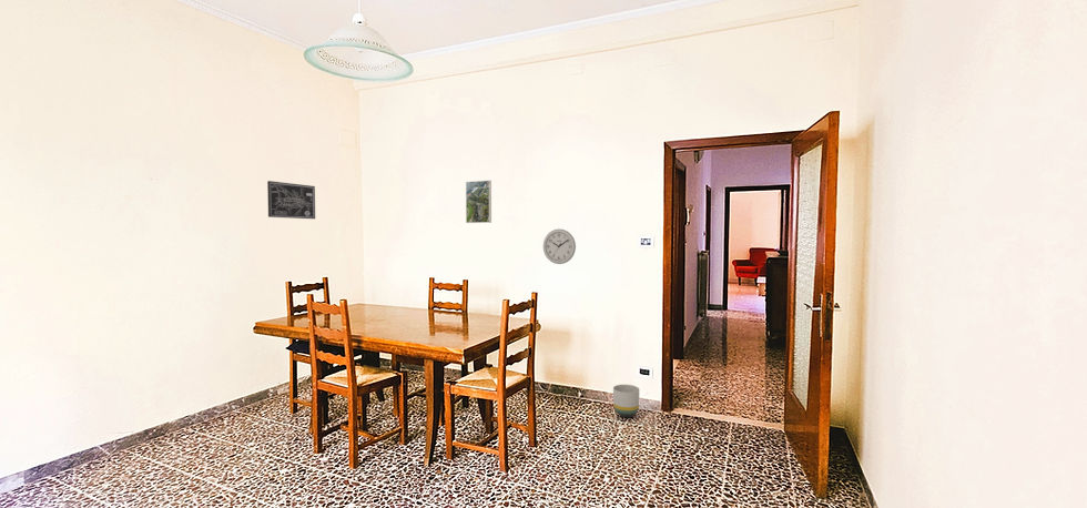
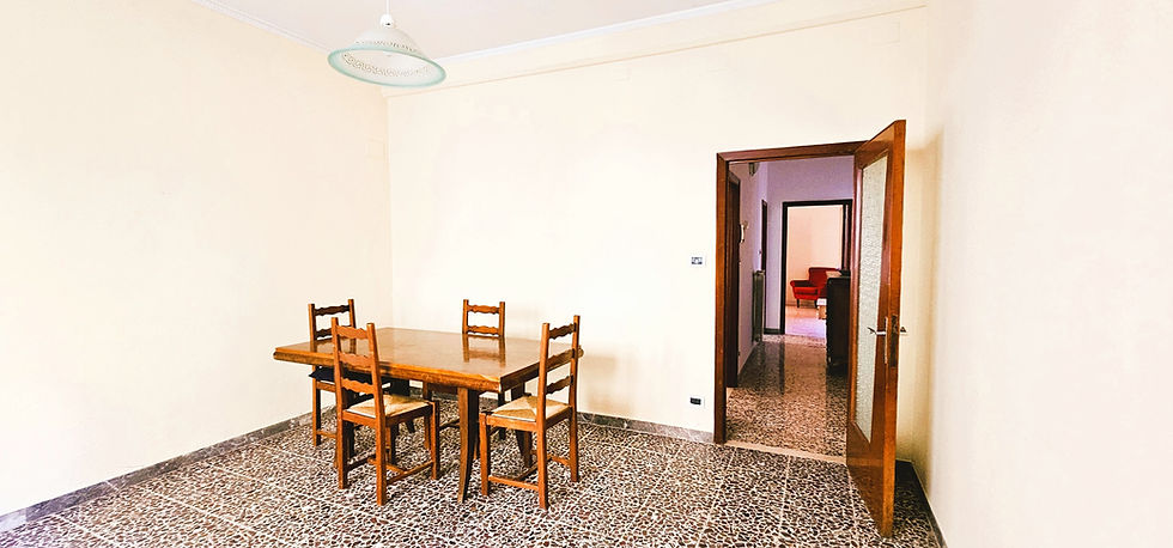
- wall art (292, 201)
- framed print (478, 202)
- wall clock (558, 246)
- planter (626, 402)
